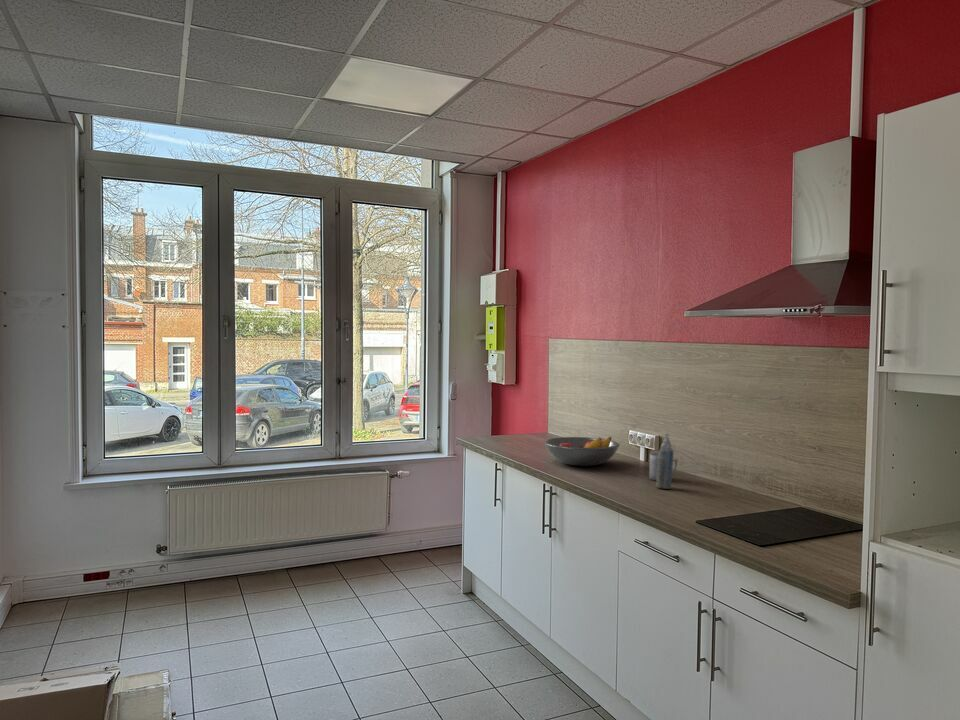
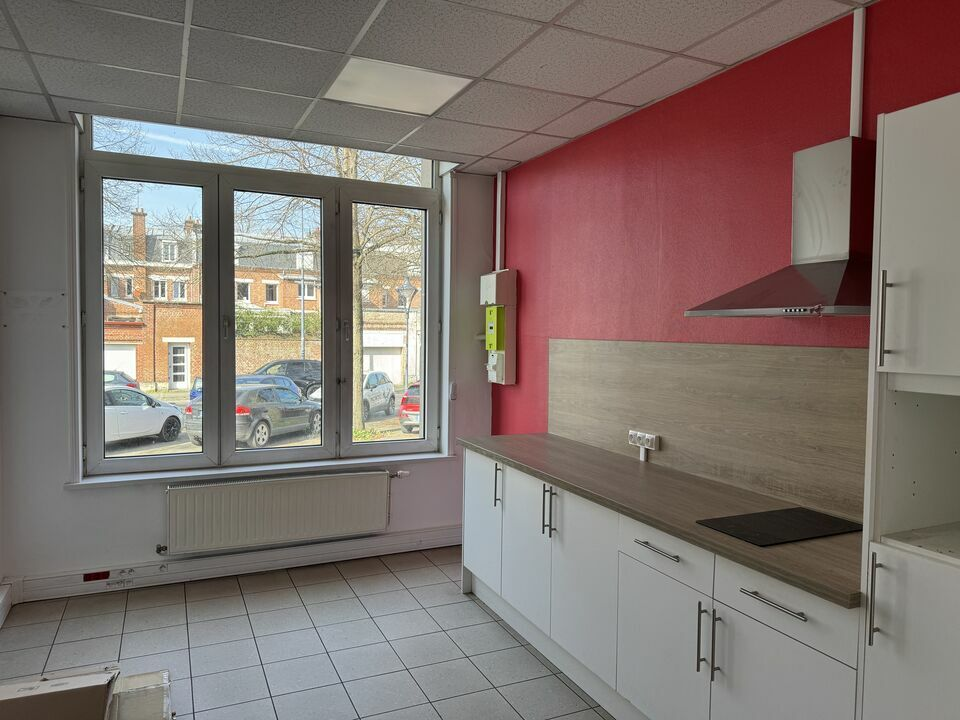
- mug (657, 466)
- fruit bowl (581, 450)
- aerosol can (665, 460)
